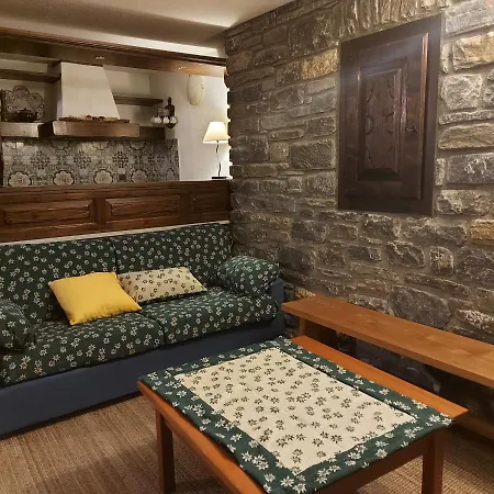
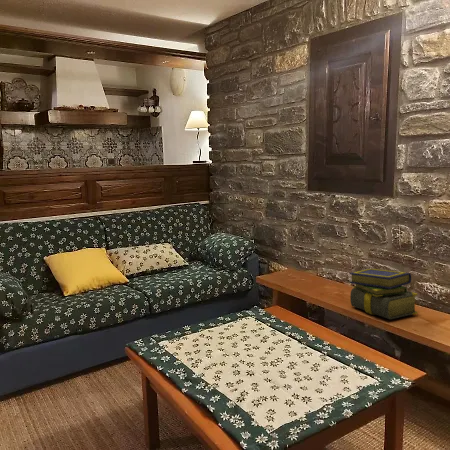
+ stack of books (380, 290)
